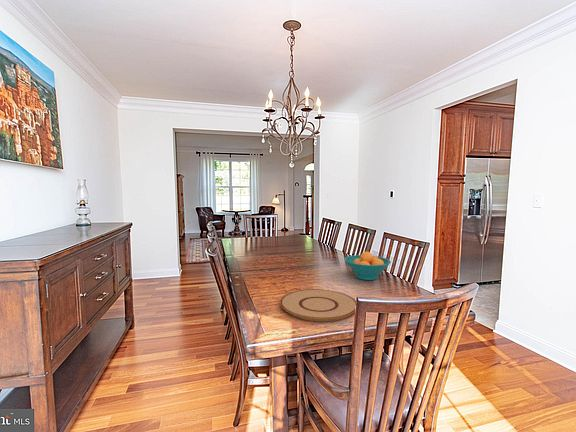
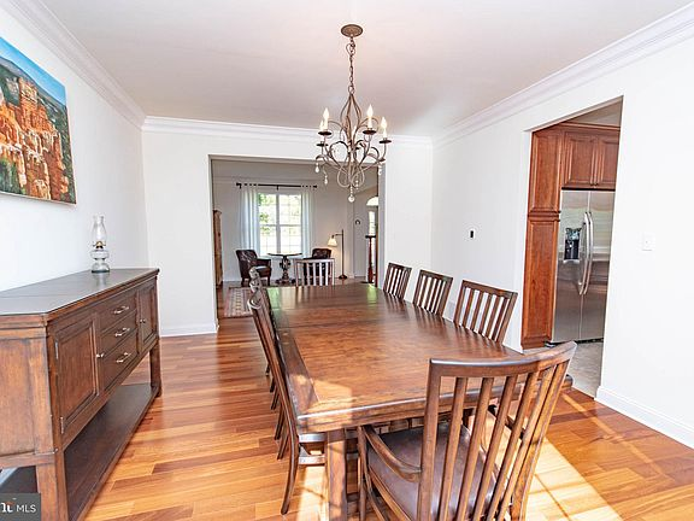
- fruit bowl (366, 264)
- plate (318, 304)
